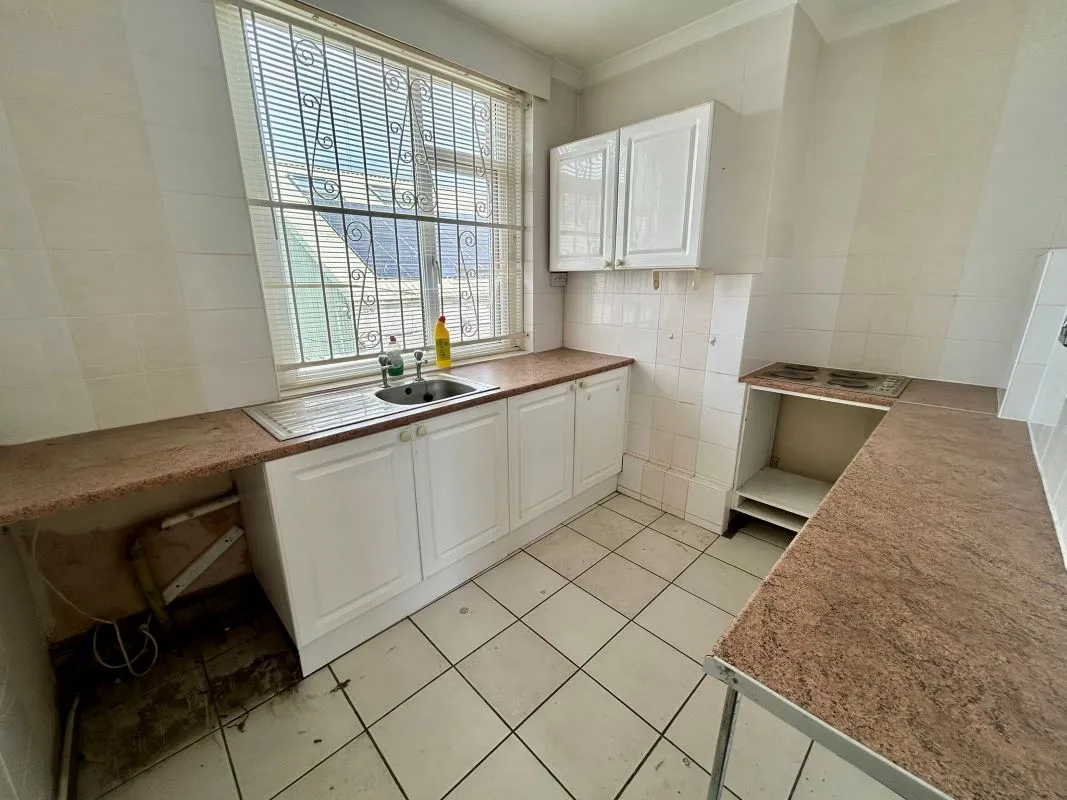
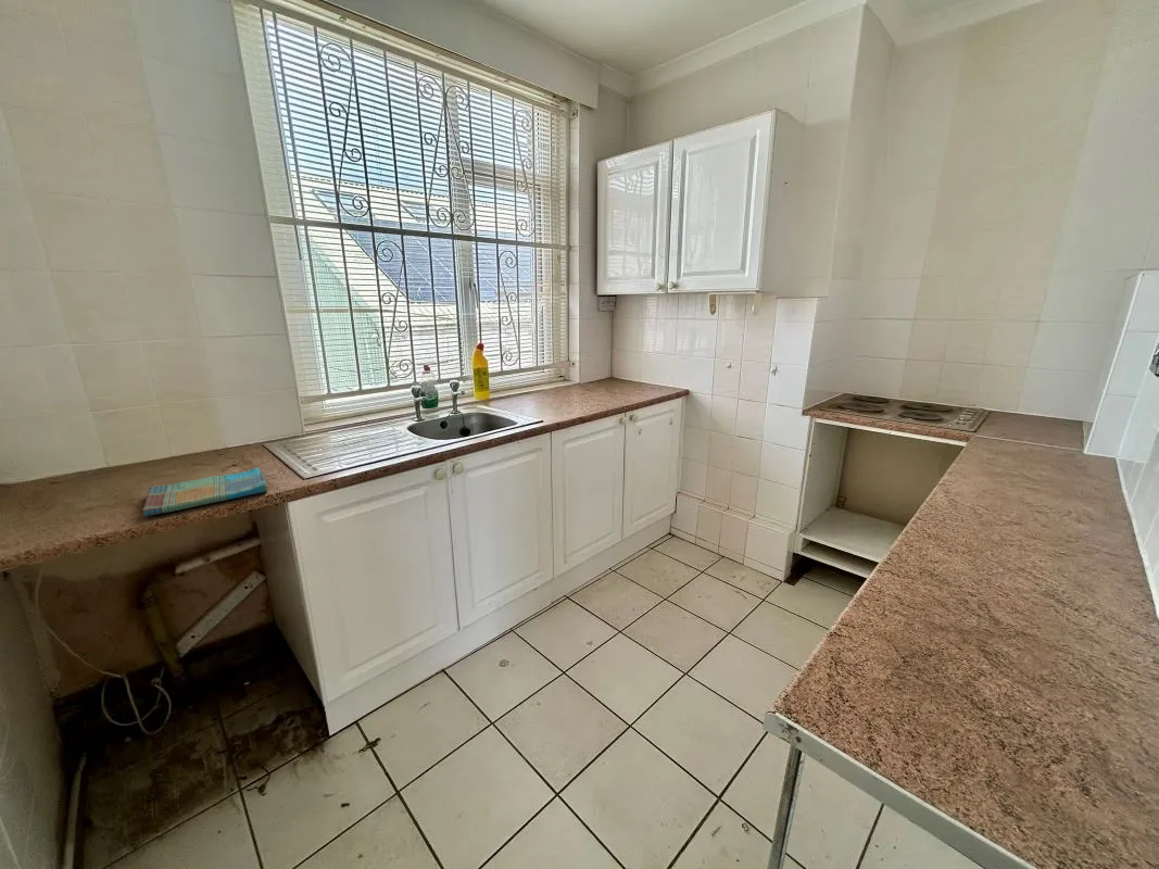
+ dish towel (209, 489)
